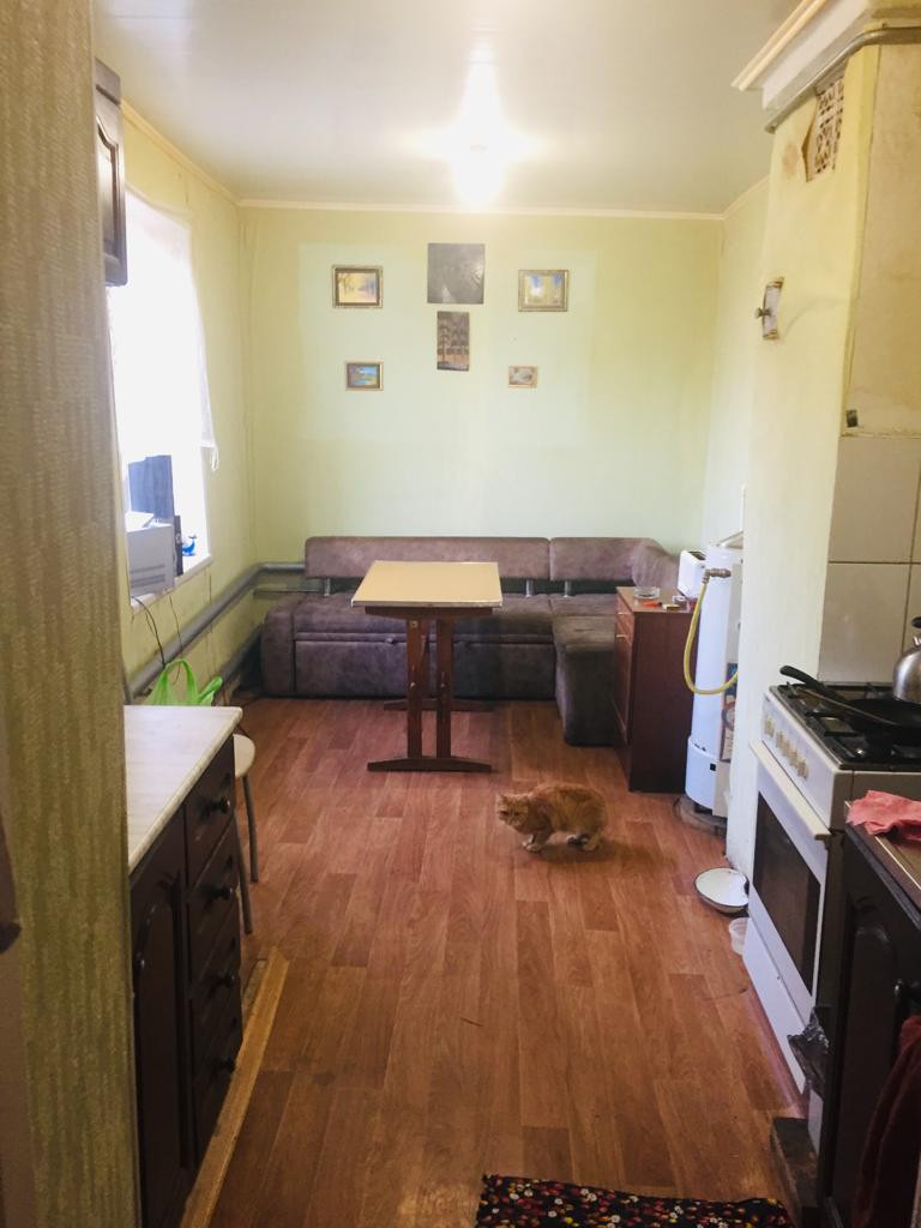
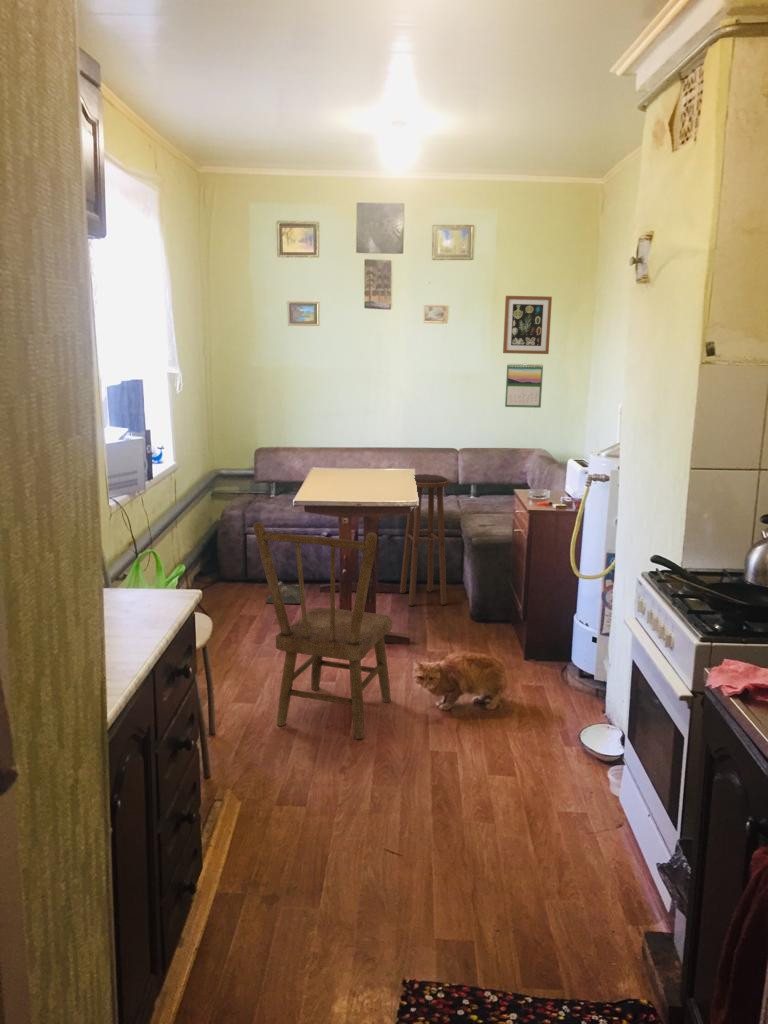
+ calendar (524, 385)
+ stool (423, 538)
+ wall art (527, 325)
+ bag (287, 591)
+ dining chair (333, 618)
